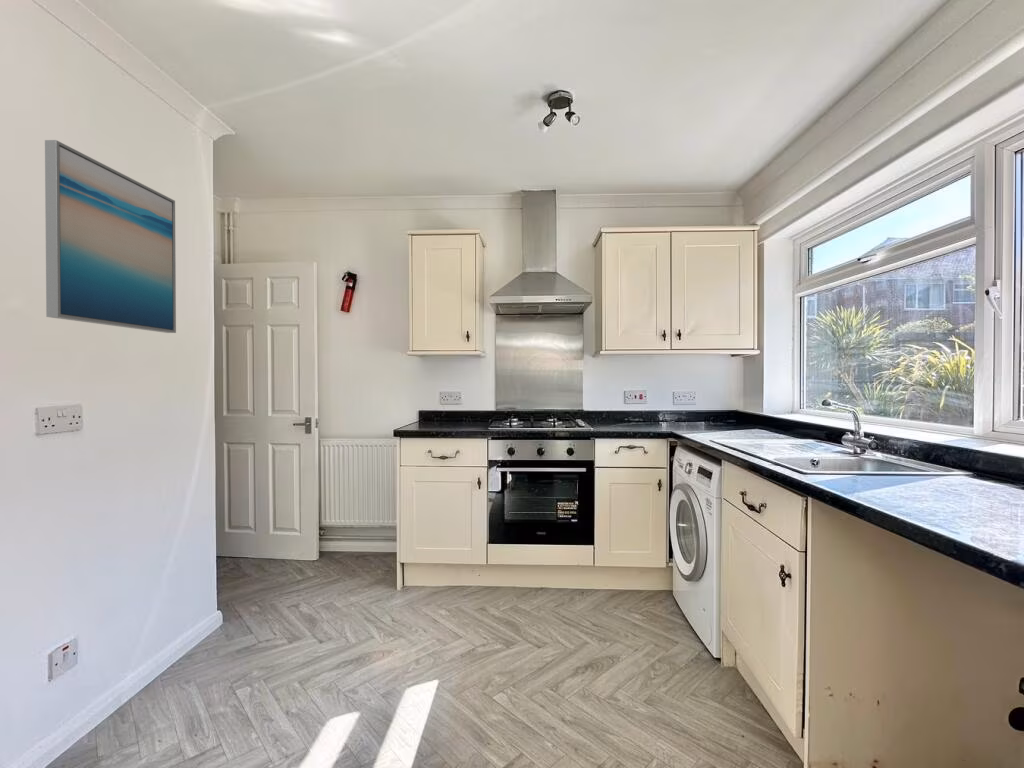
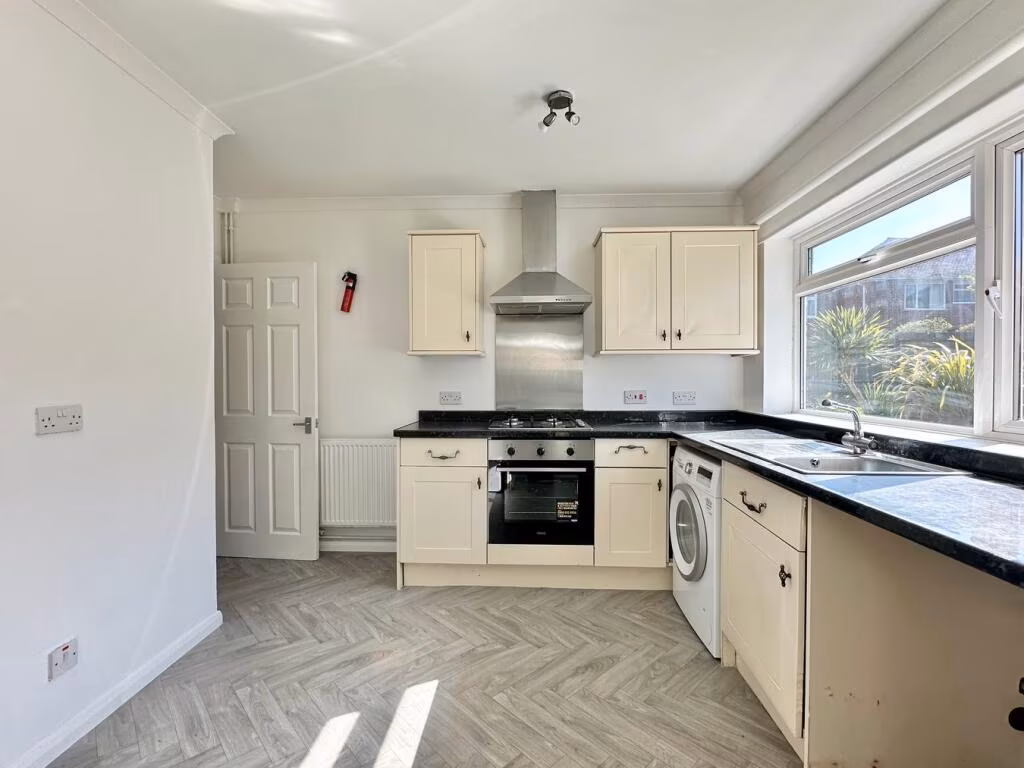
- wall art (119, 250)
